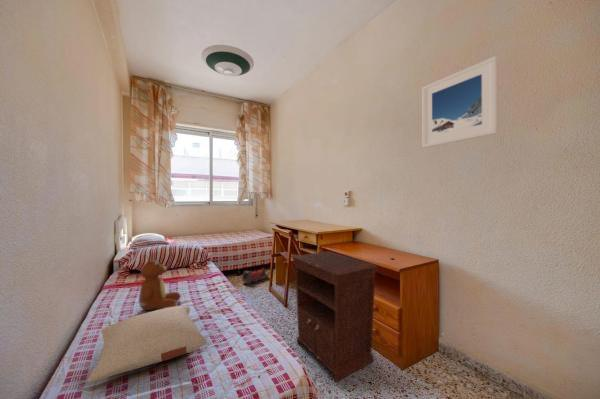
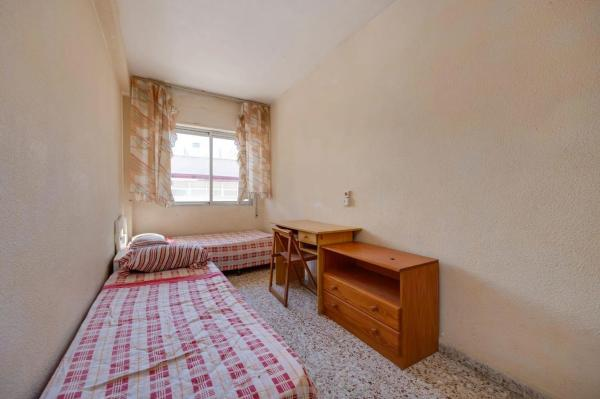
- pillow (151, 335)
- nightstand (332, 306)
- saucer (228, 67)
- teddy bear (160, 280)
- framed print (455, 107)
- toy train (256, 274)
